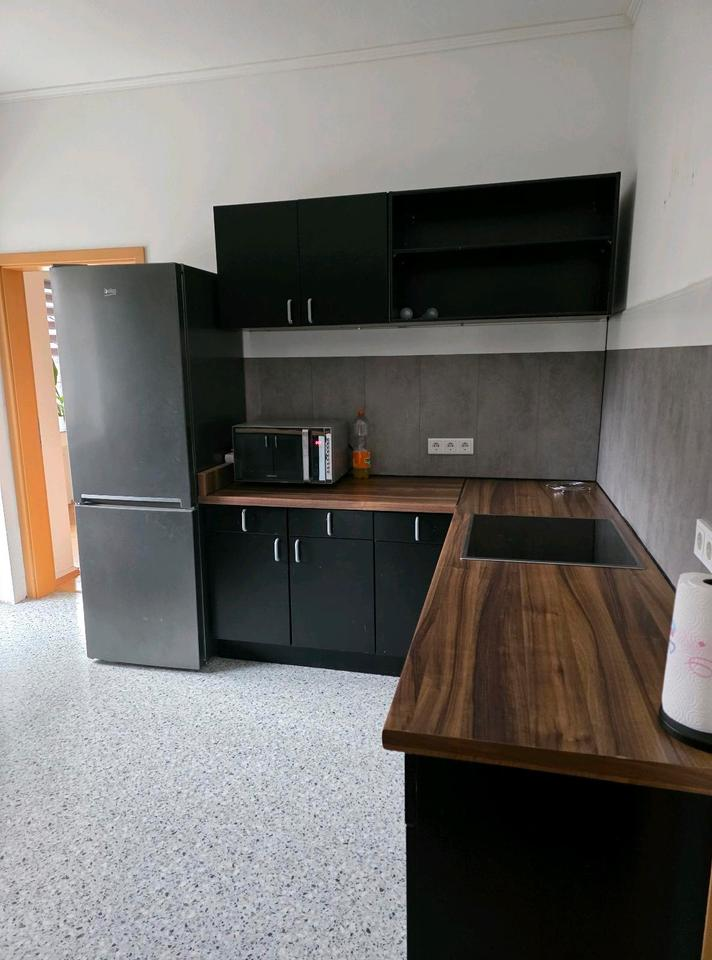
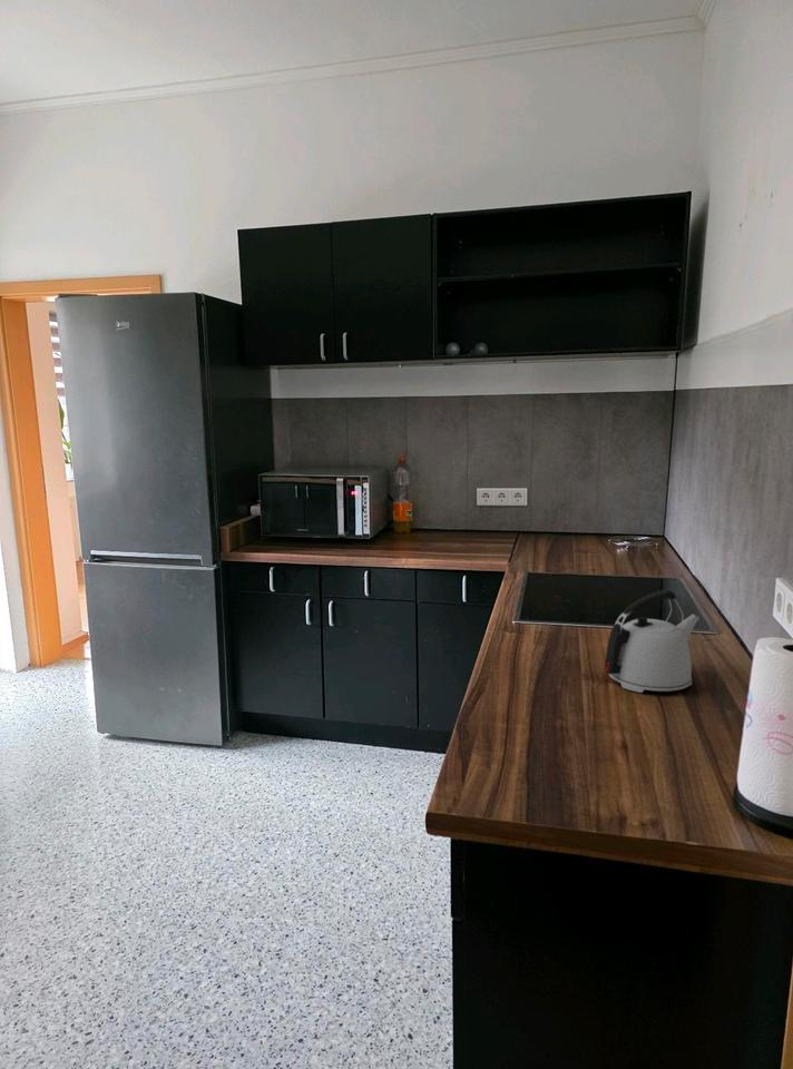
+ kettle (653, 635)
